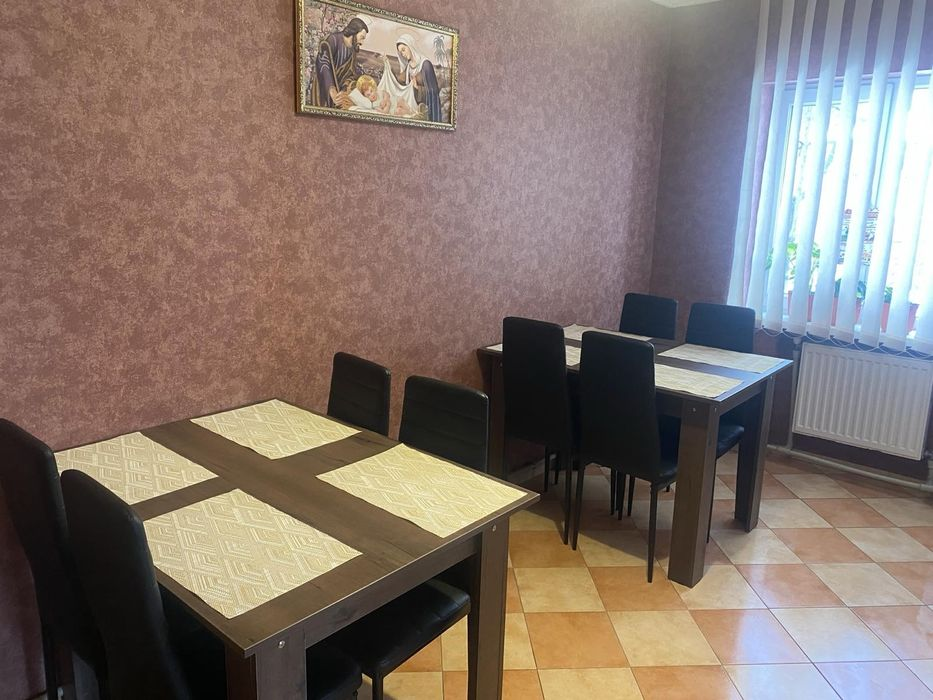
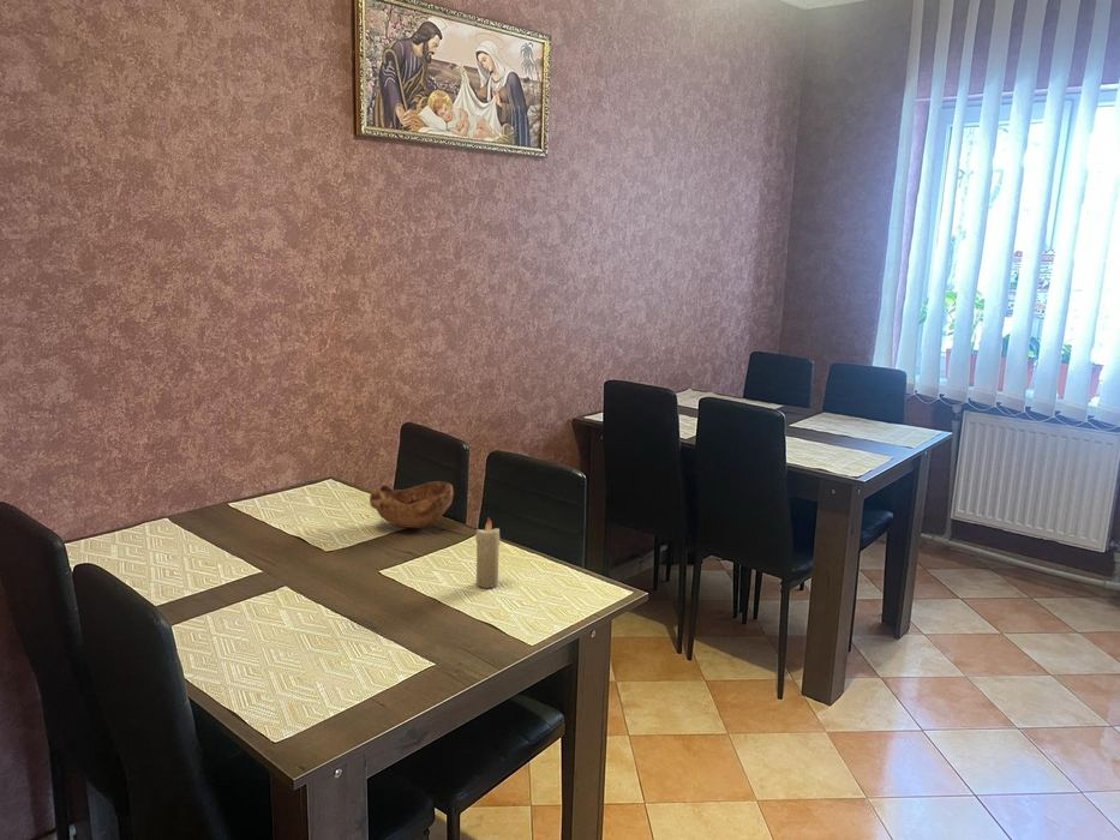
+ candle (487, 550)
+ bowl (411, 505)
